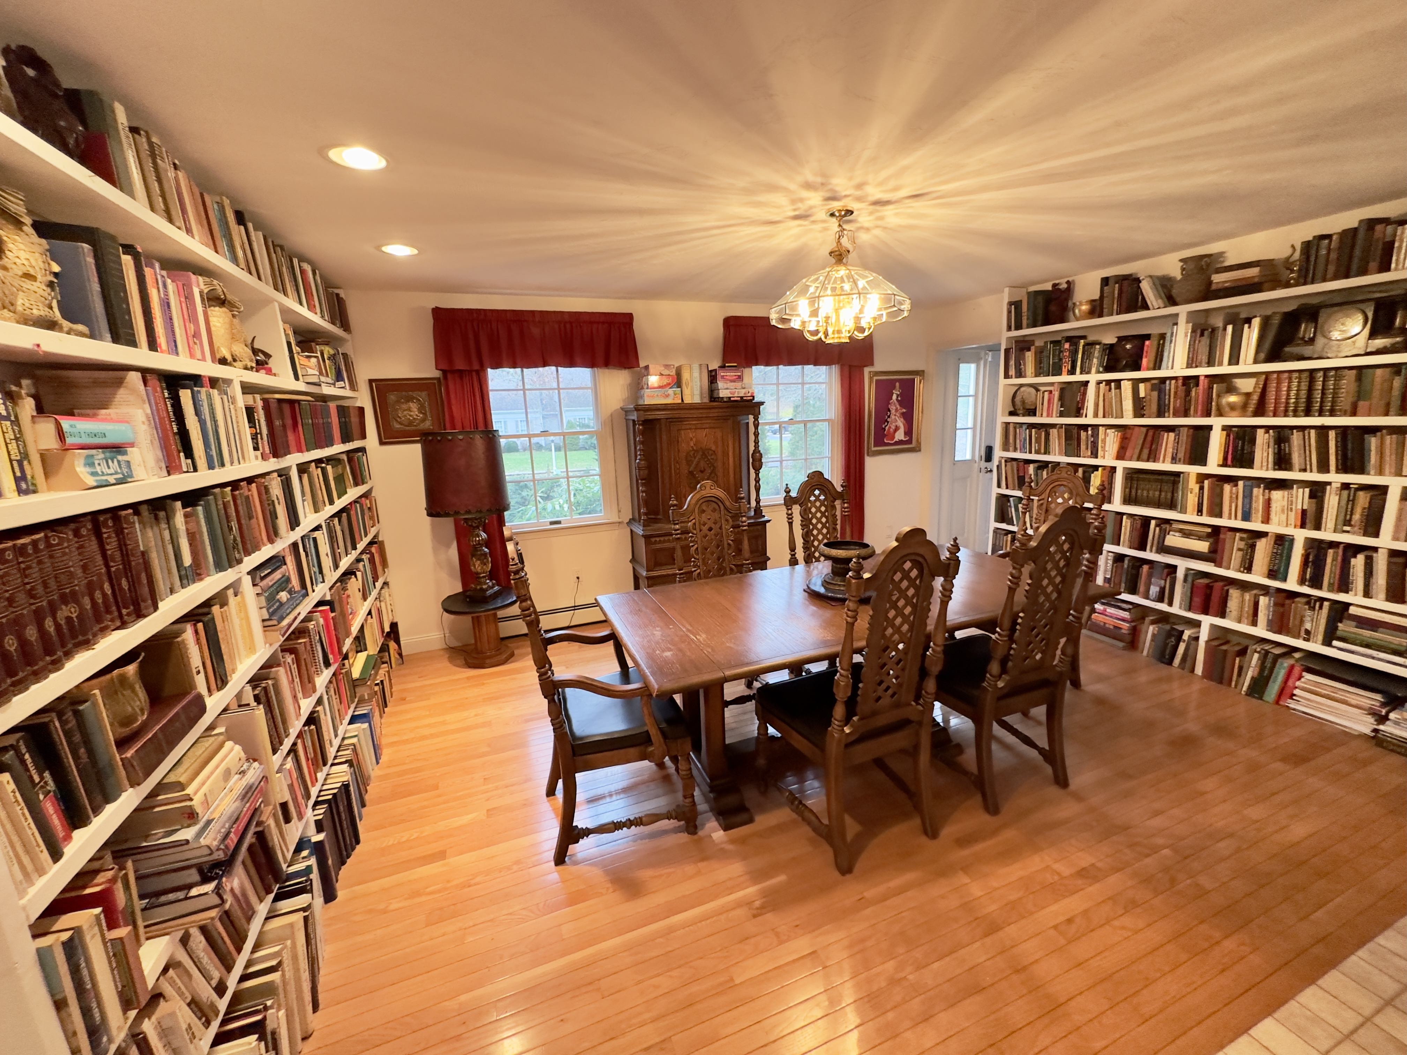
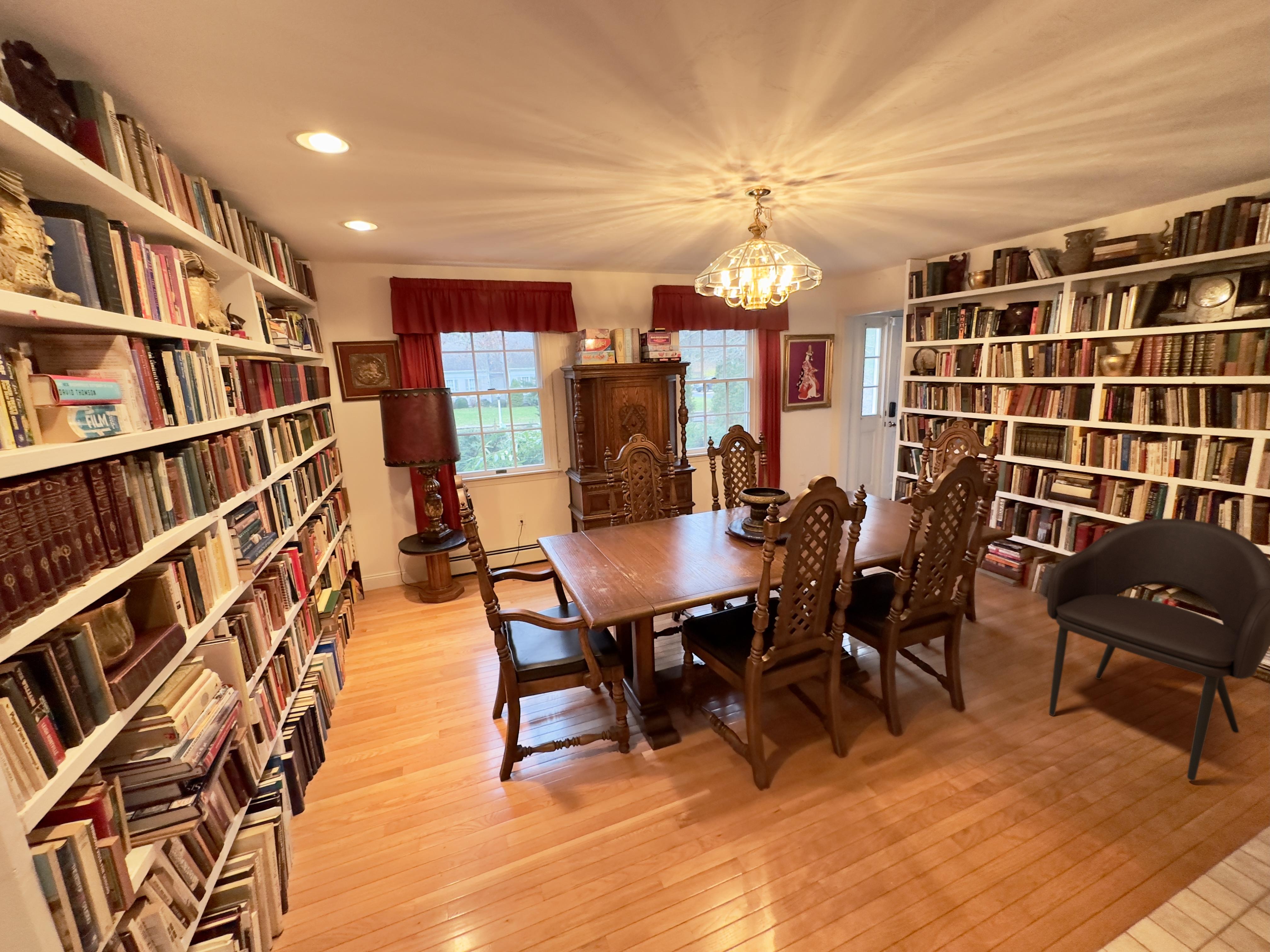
+ armchair (1154, 631)
